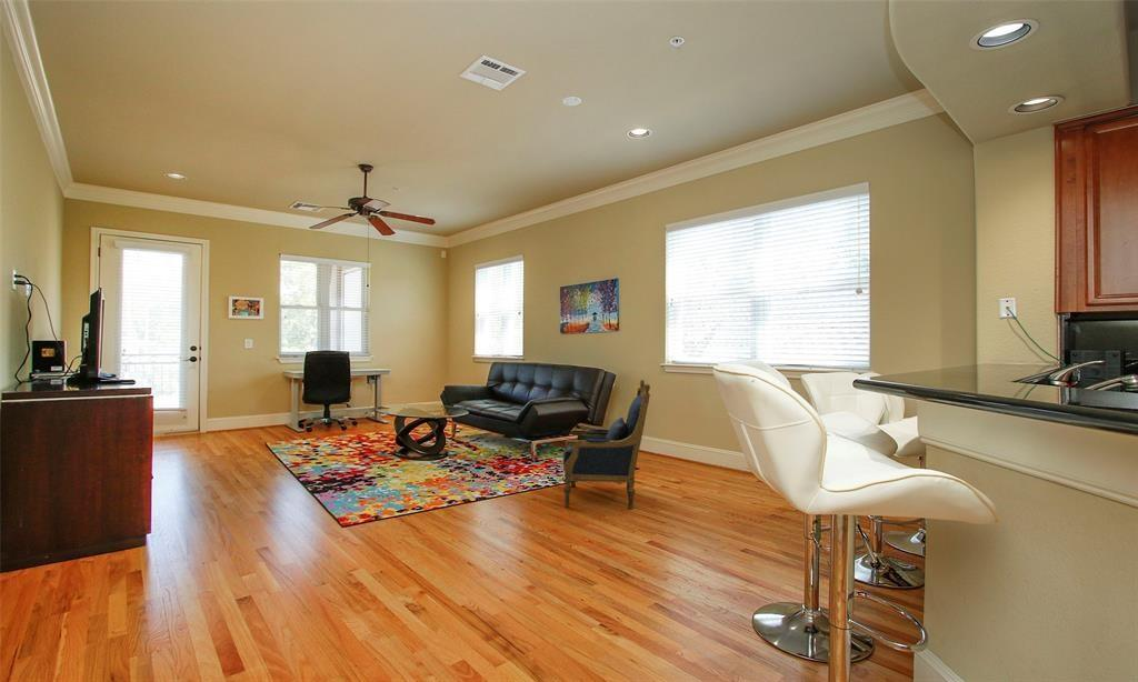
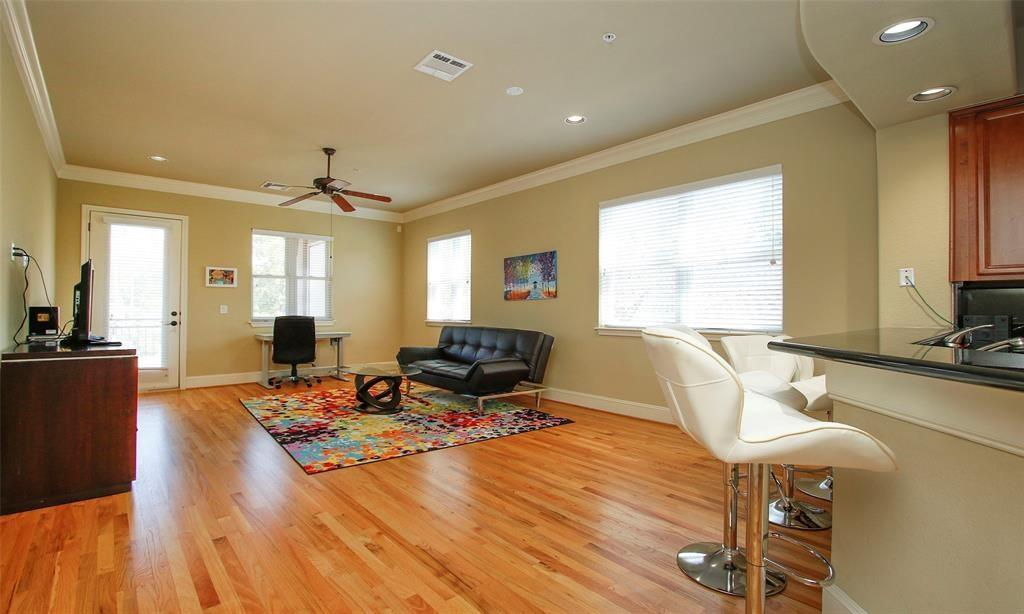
- armchair (606, 432)
